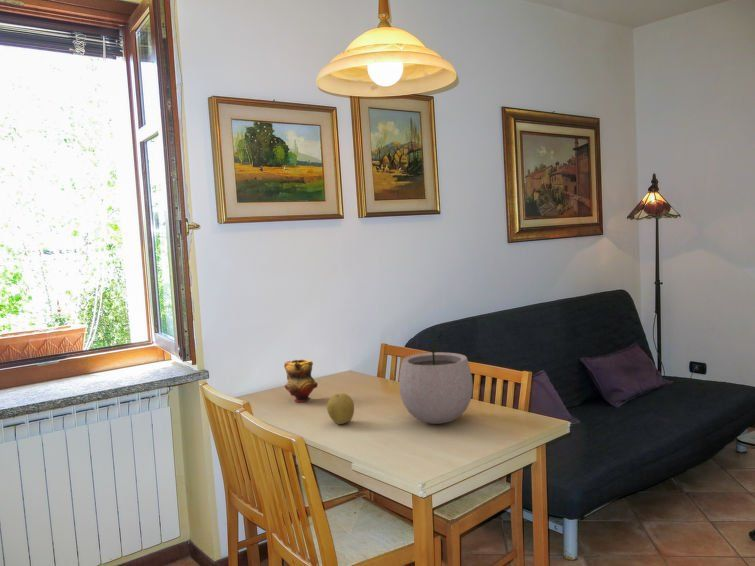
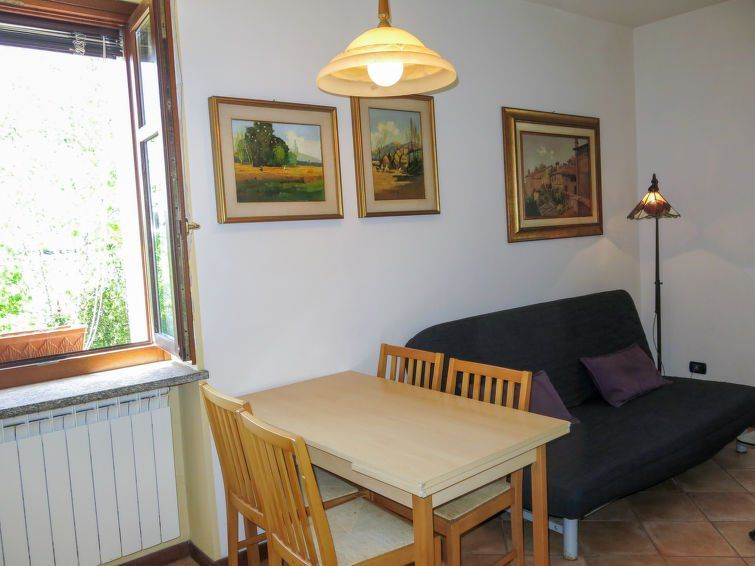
- teapot (300, 376)
- plant pot (435, 375)
- fruit (340, 408)
